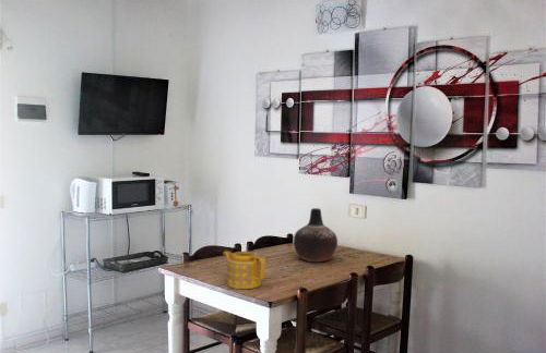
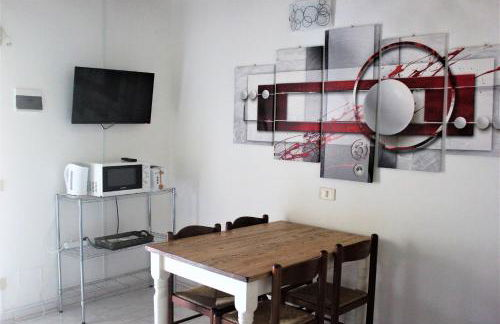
- teapot (242, 268)
- vase (314, 233)
